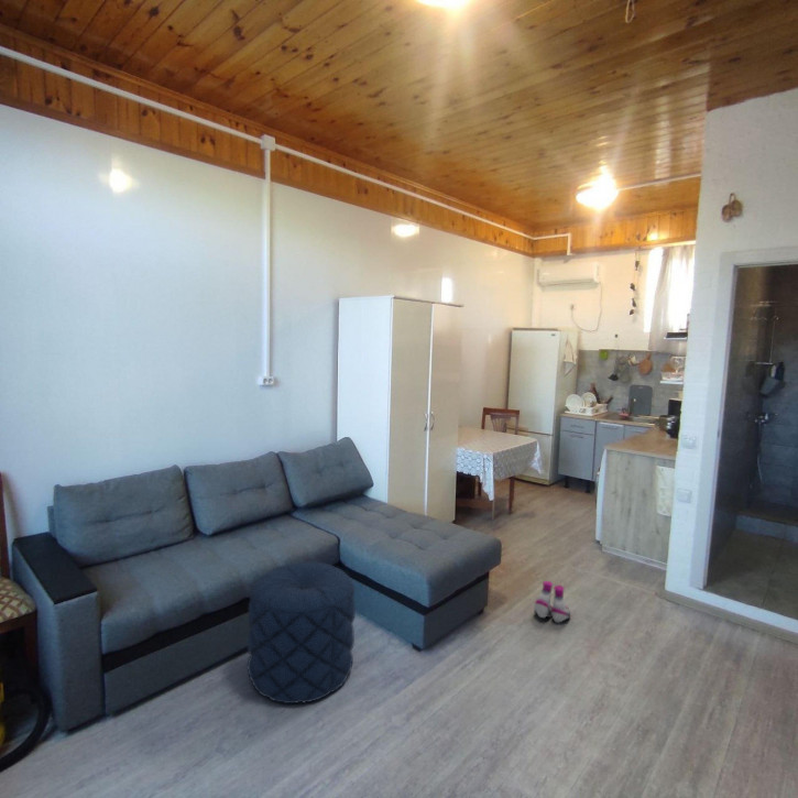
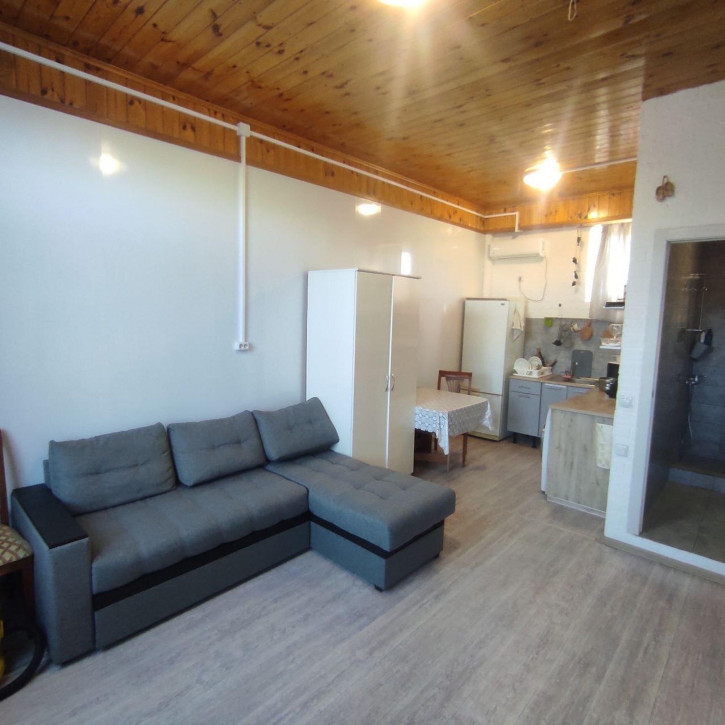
- pouf (302, 624)
- boots (554, 599)
